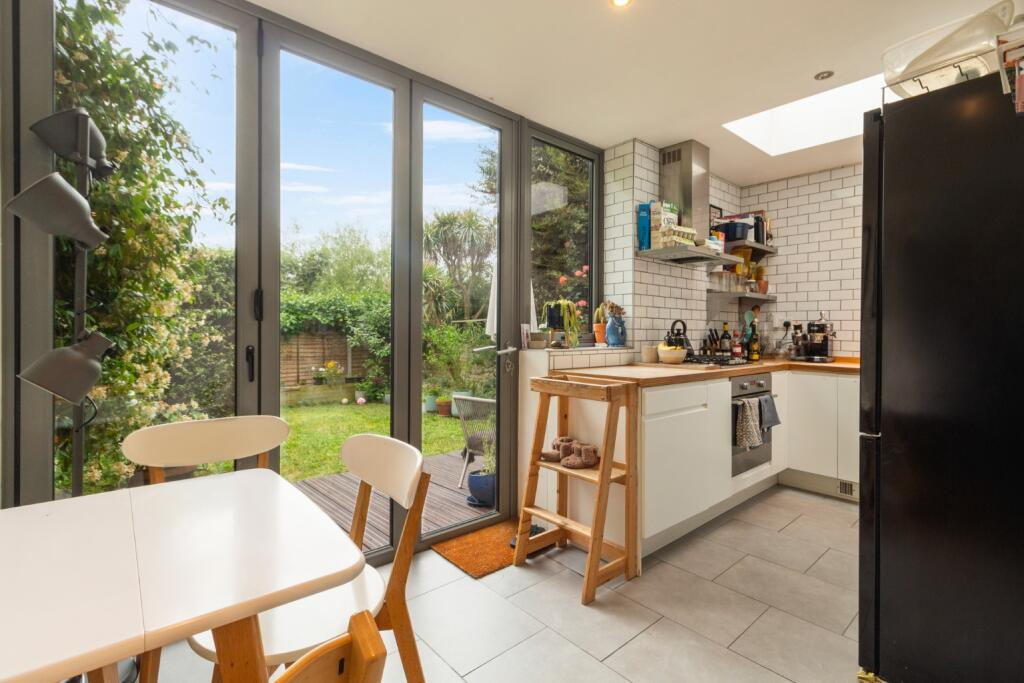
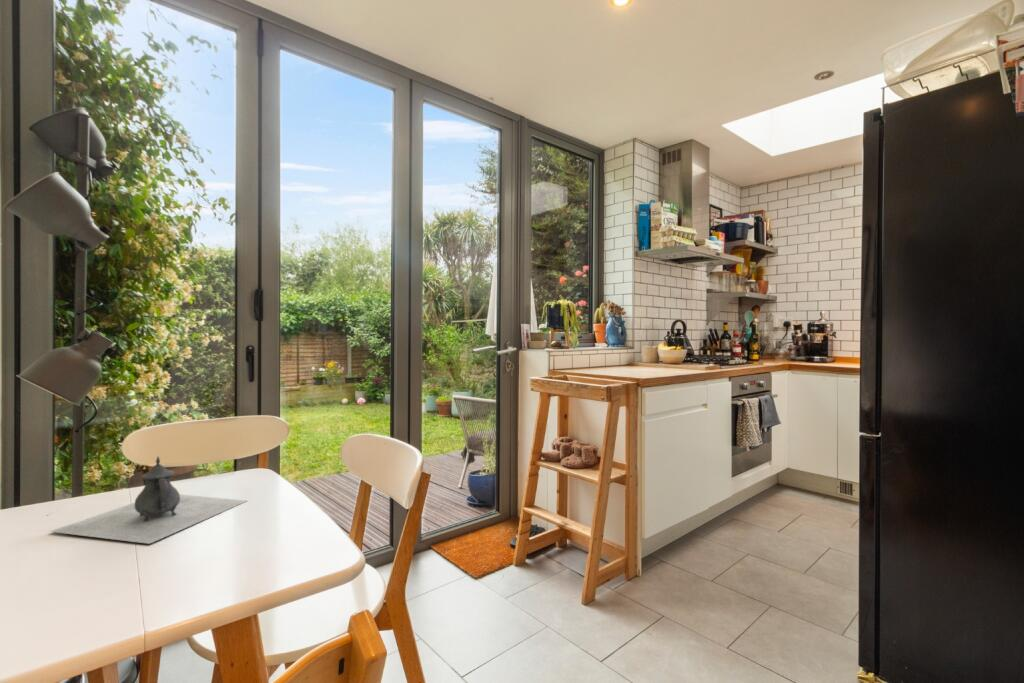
+ teapot (157, 485)
